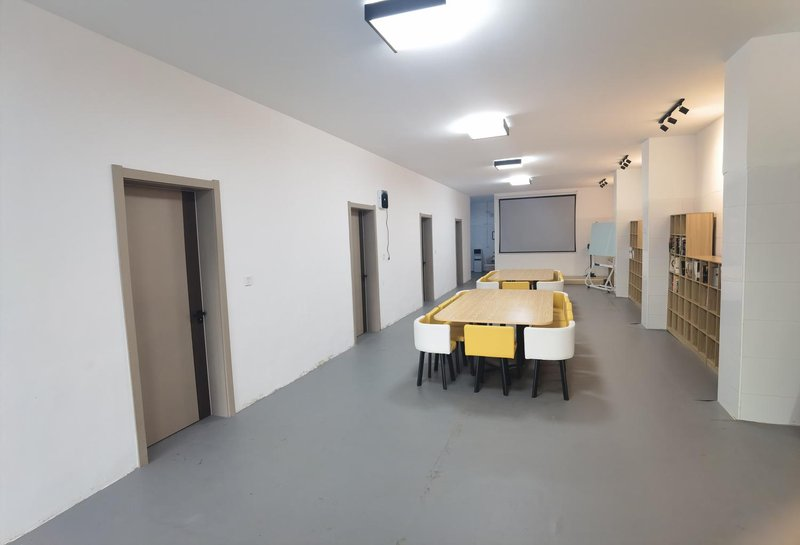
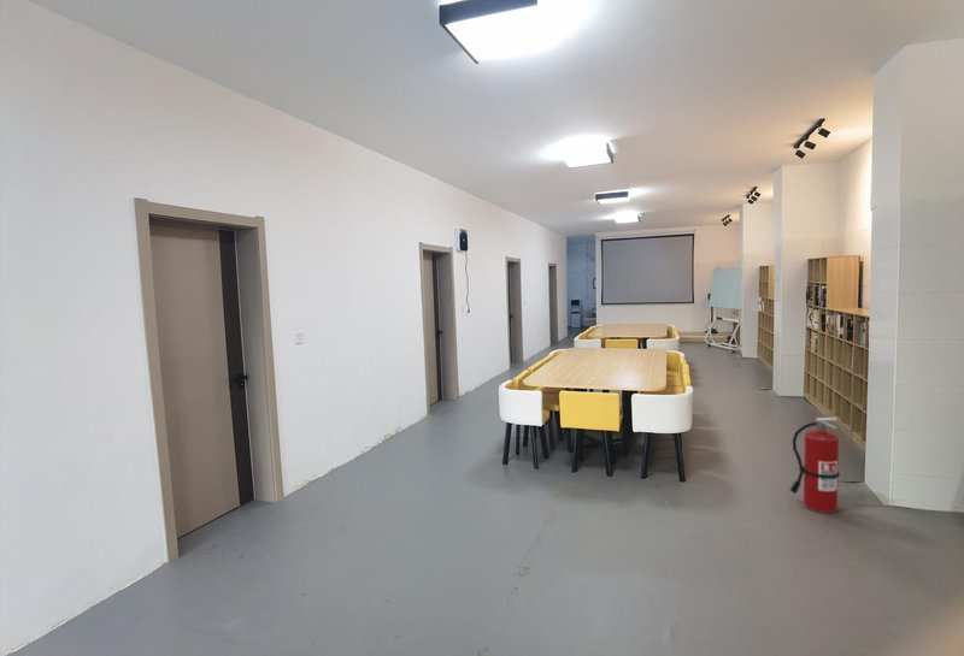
+ fire extinguisher (813, 461)
